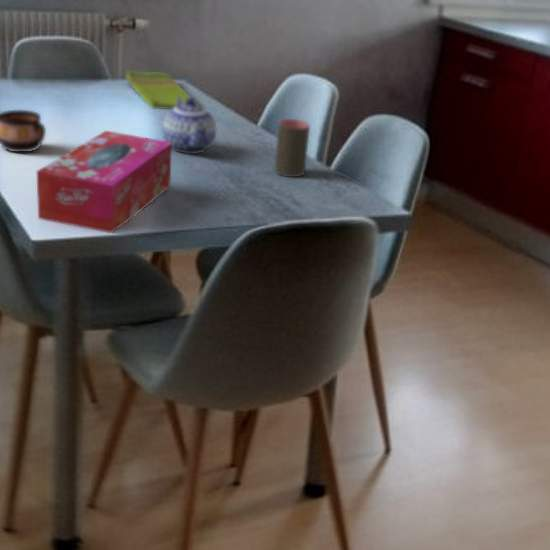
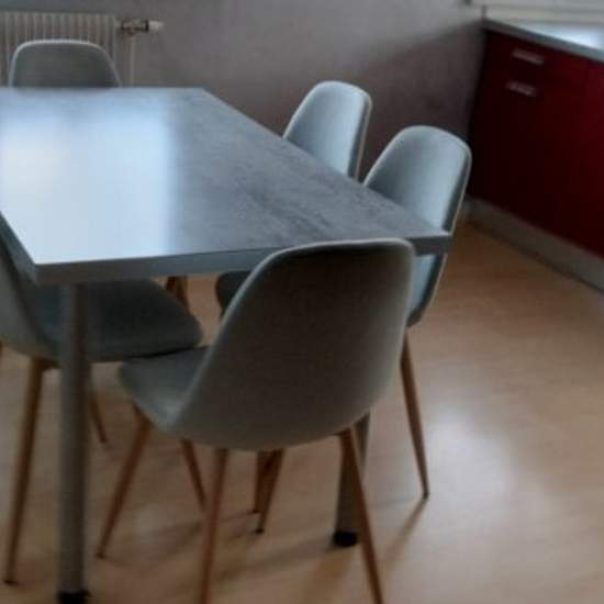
- dish towel (161, 89)
- cup (292, 148)
- cup (20, 132)
- teapot (189, 123)
- tissue box (108, 179)
